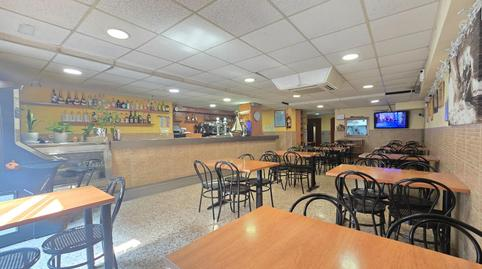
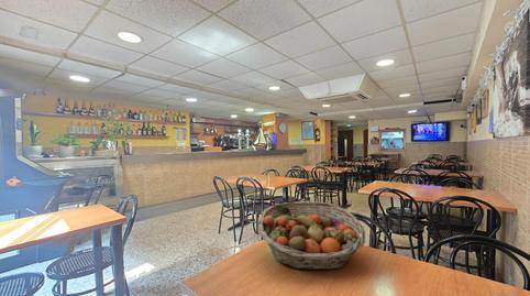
+ fruit basket (309, 231)
